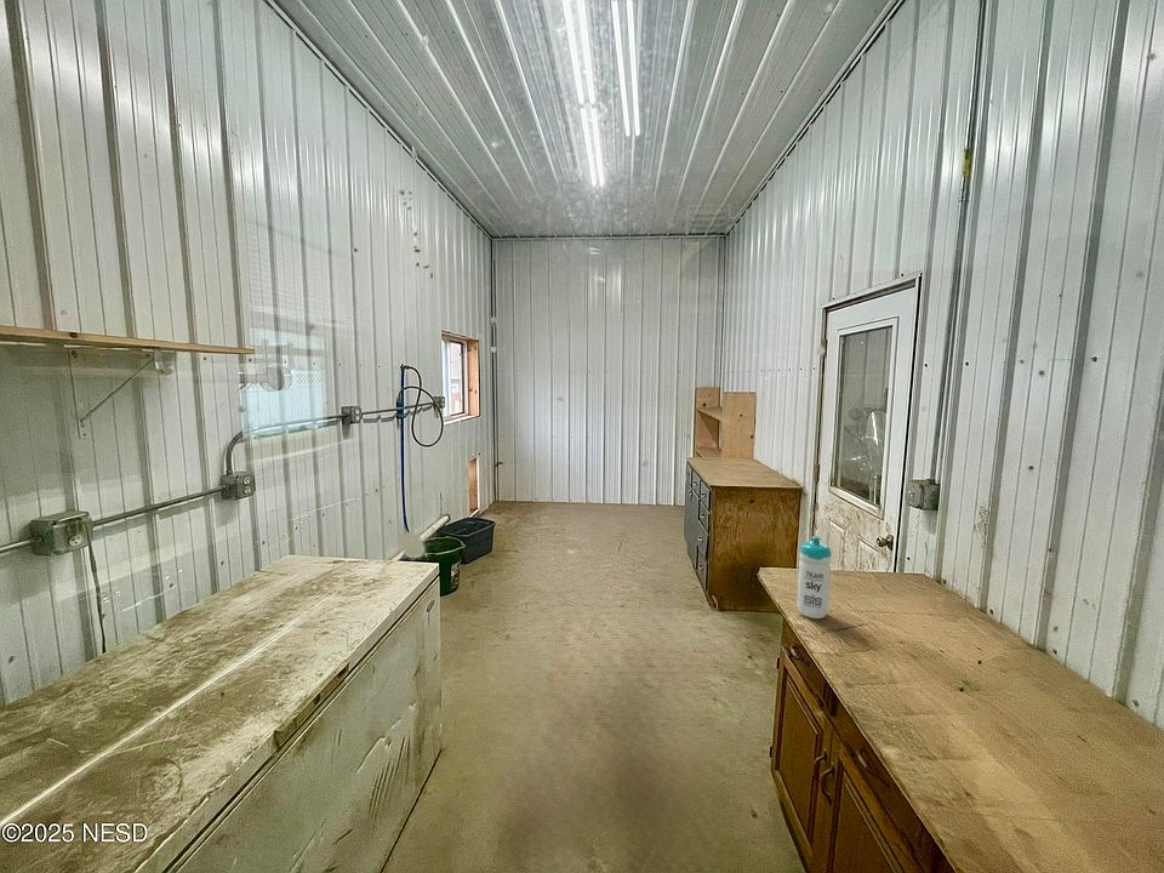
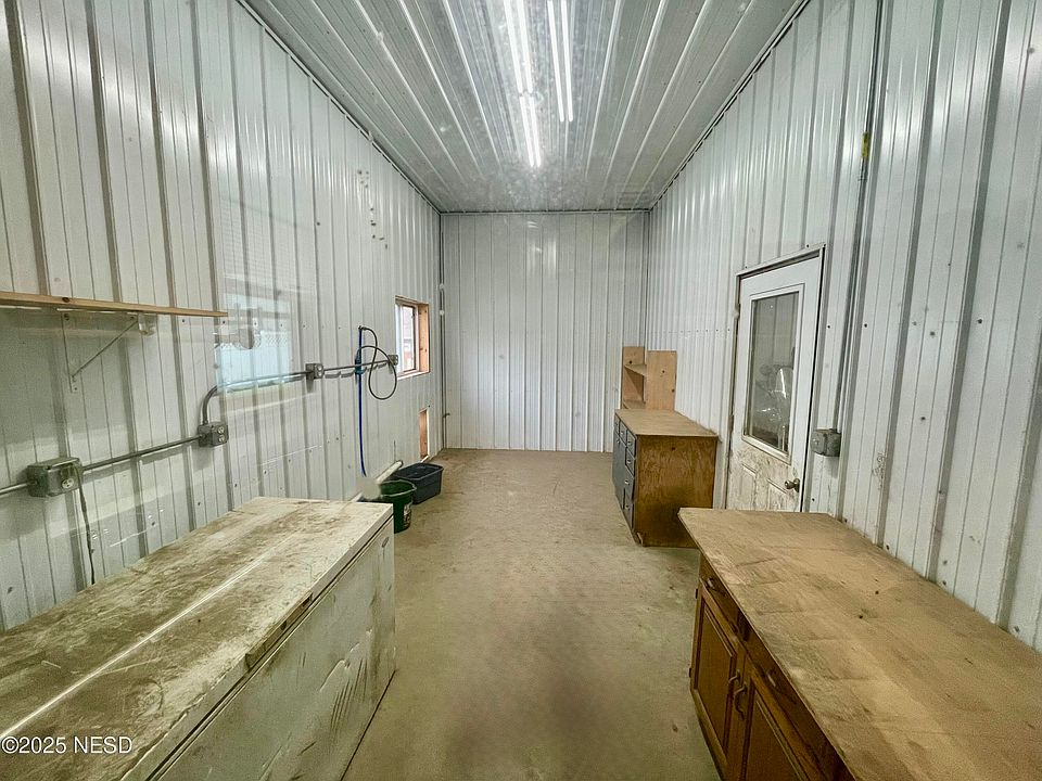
- water bottle (814, 575)
